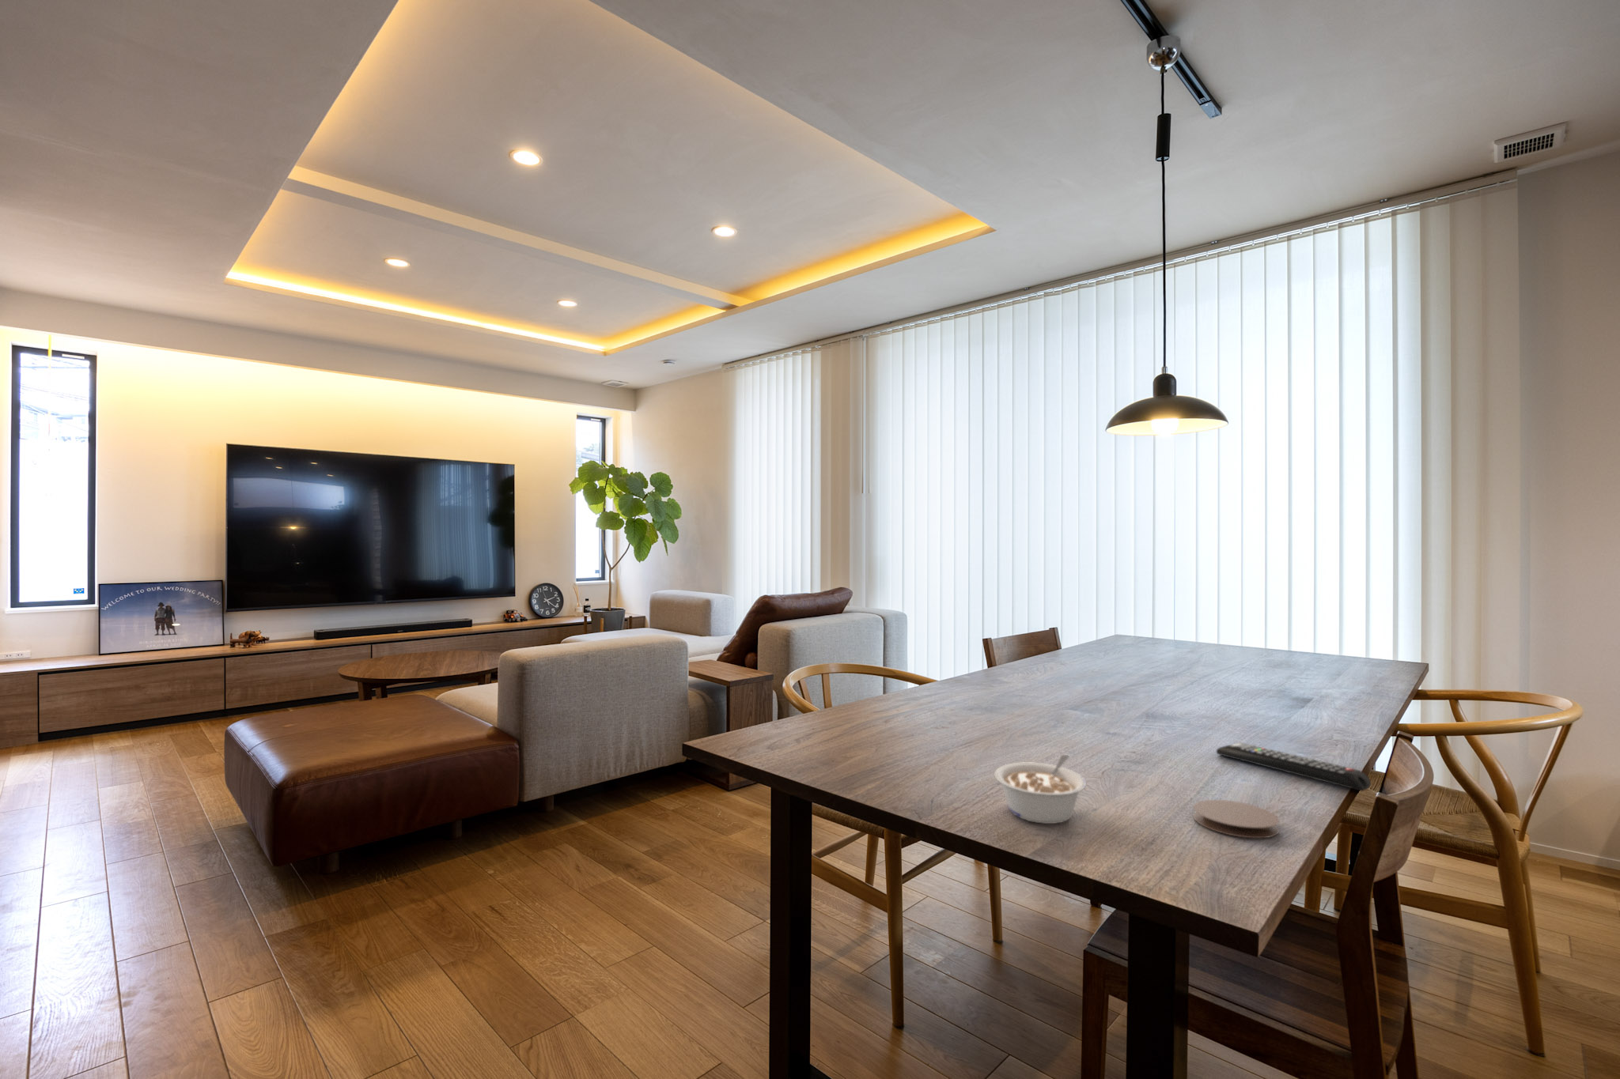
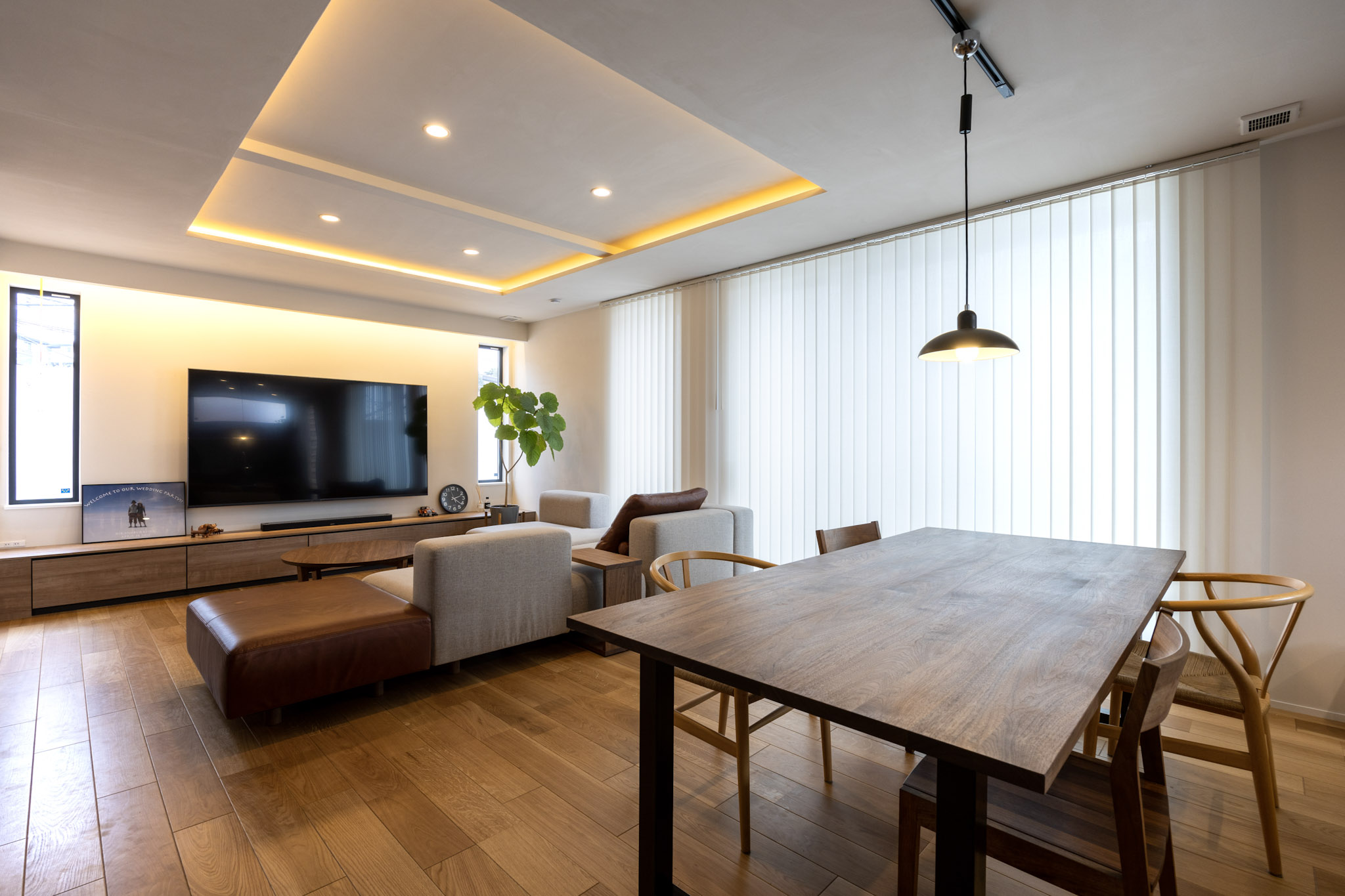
- coaster (1235, 818)
- remote control (1288, 763)
- legume (1038, 789)
